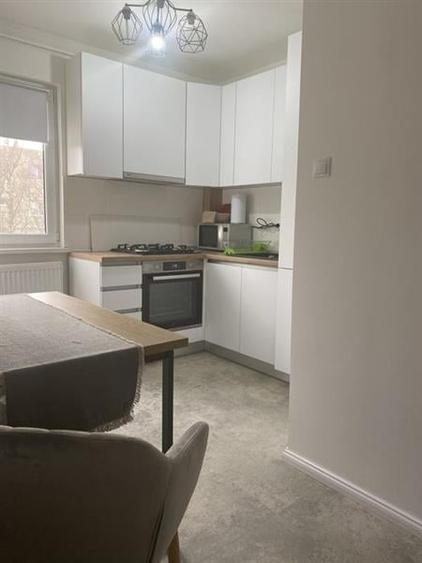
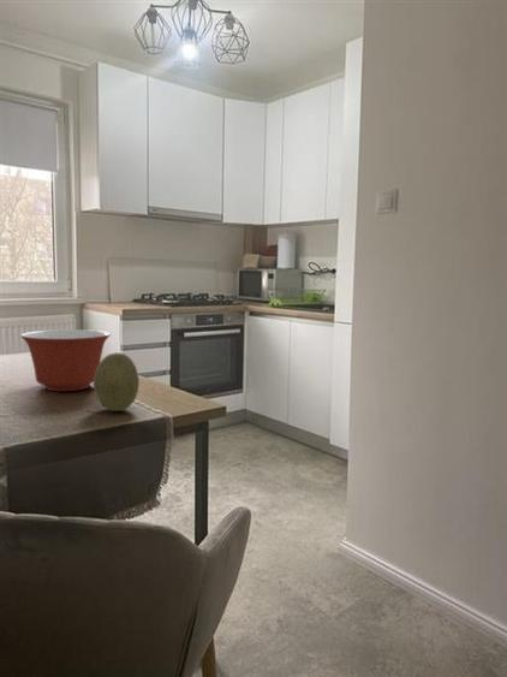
+ fruit (117, 381)
+ mixing bowl (67, 360)
